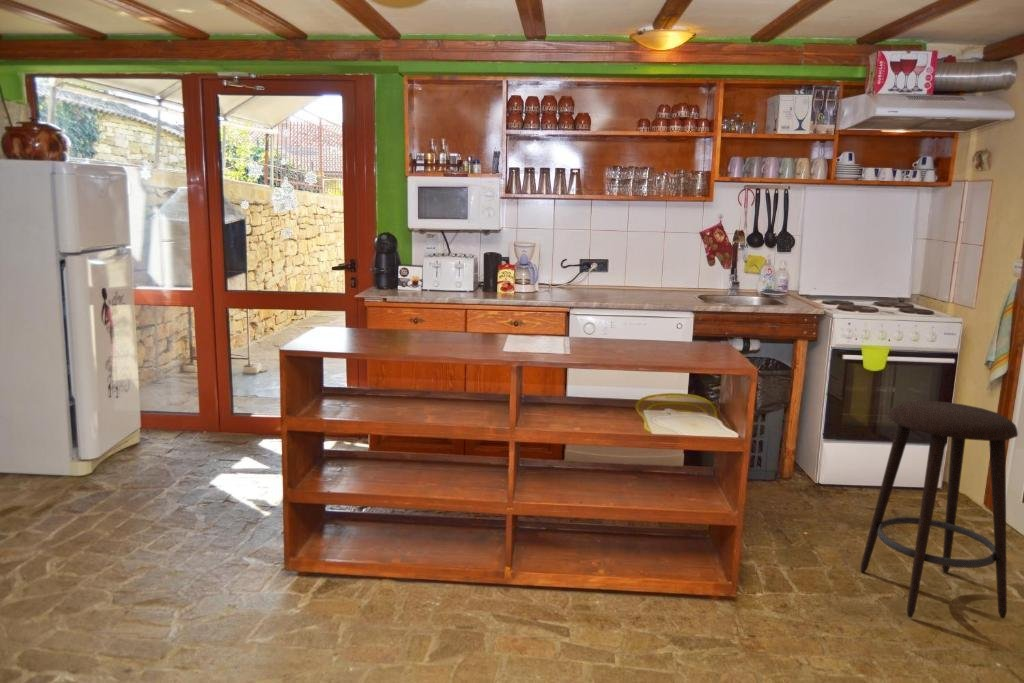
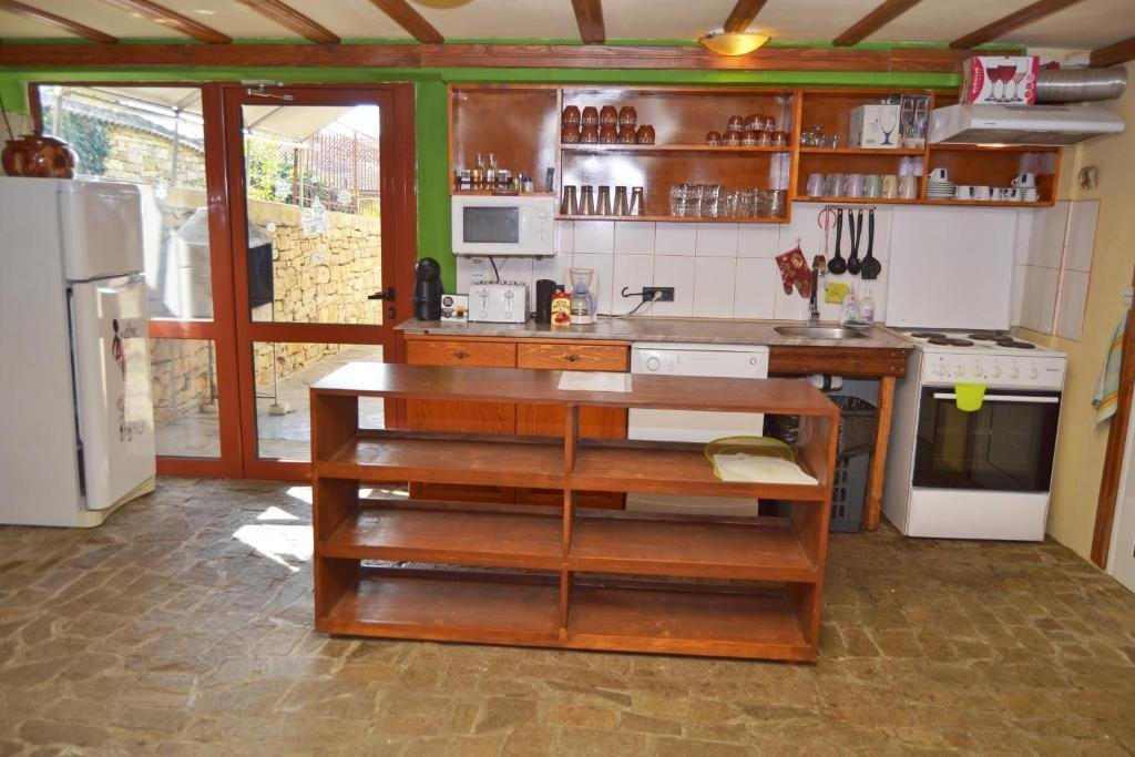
- stool (934, 504)
